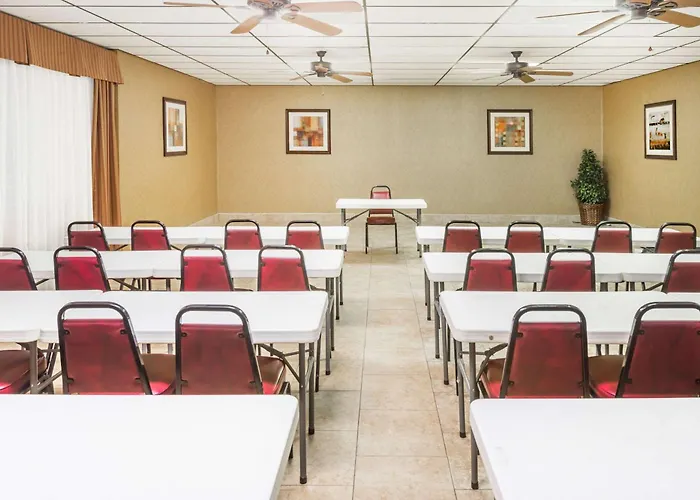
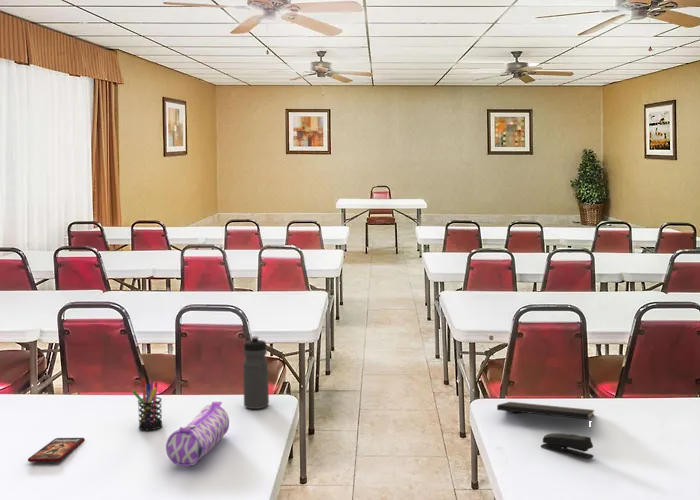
+ notepad (546, 410)
+ stapler (566, 442)
+ pencil case (198, 432)
+ smartphone (57, 449)
+ water bottle (255, 371)
+ pen holder (146, 403)
